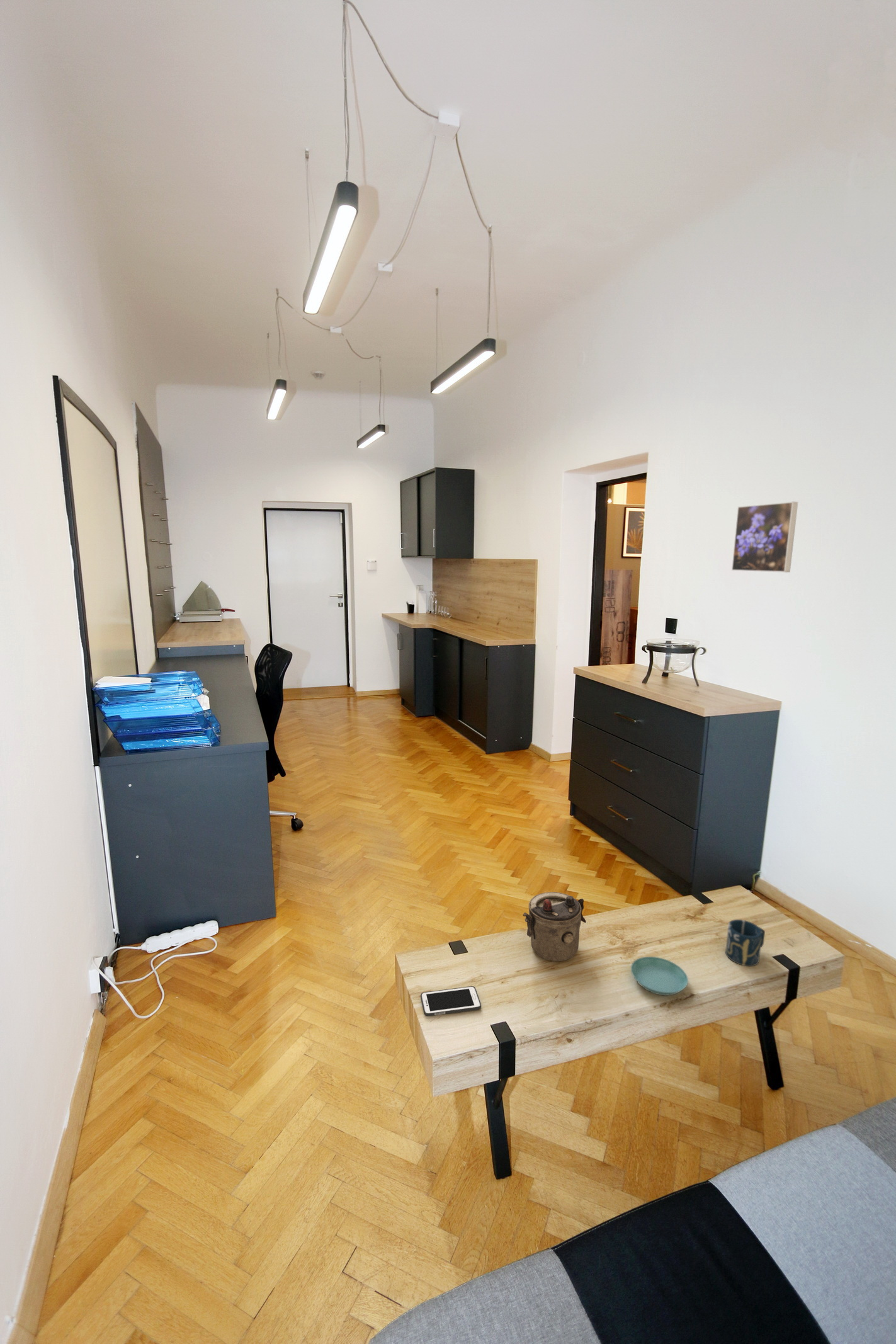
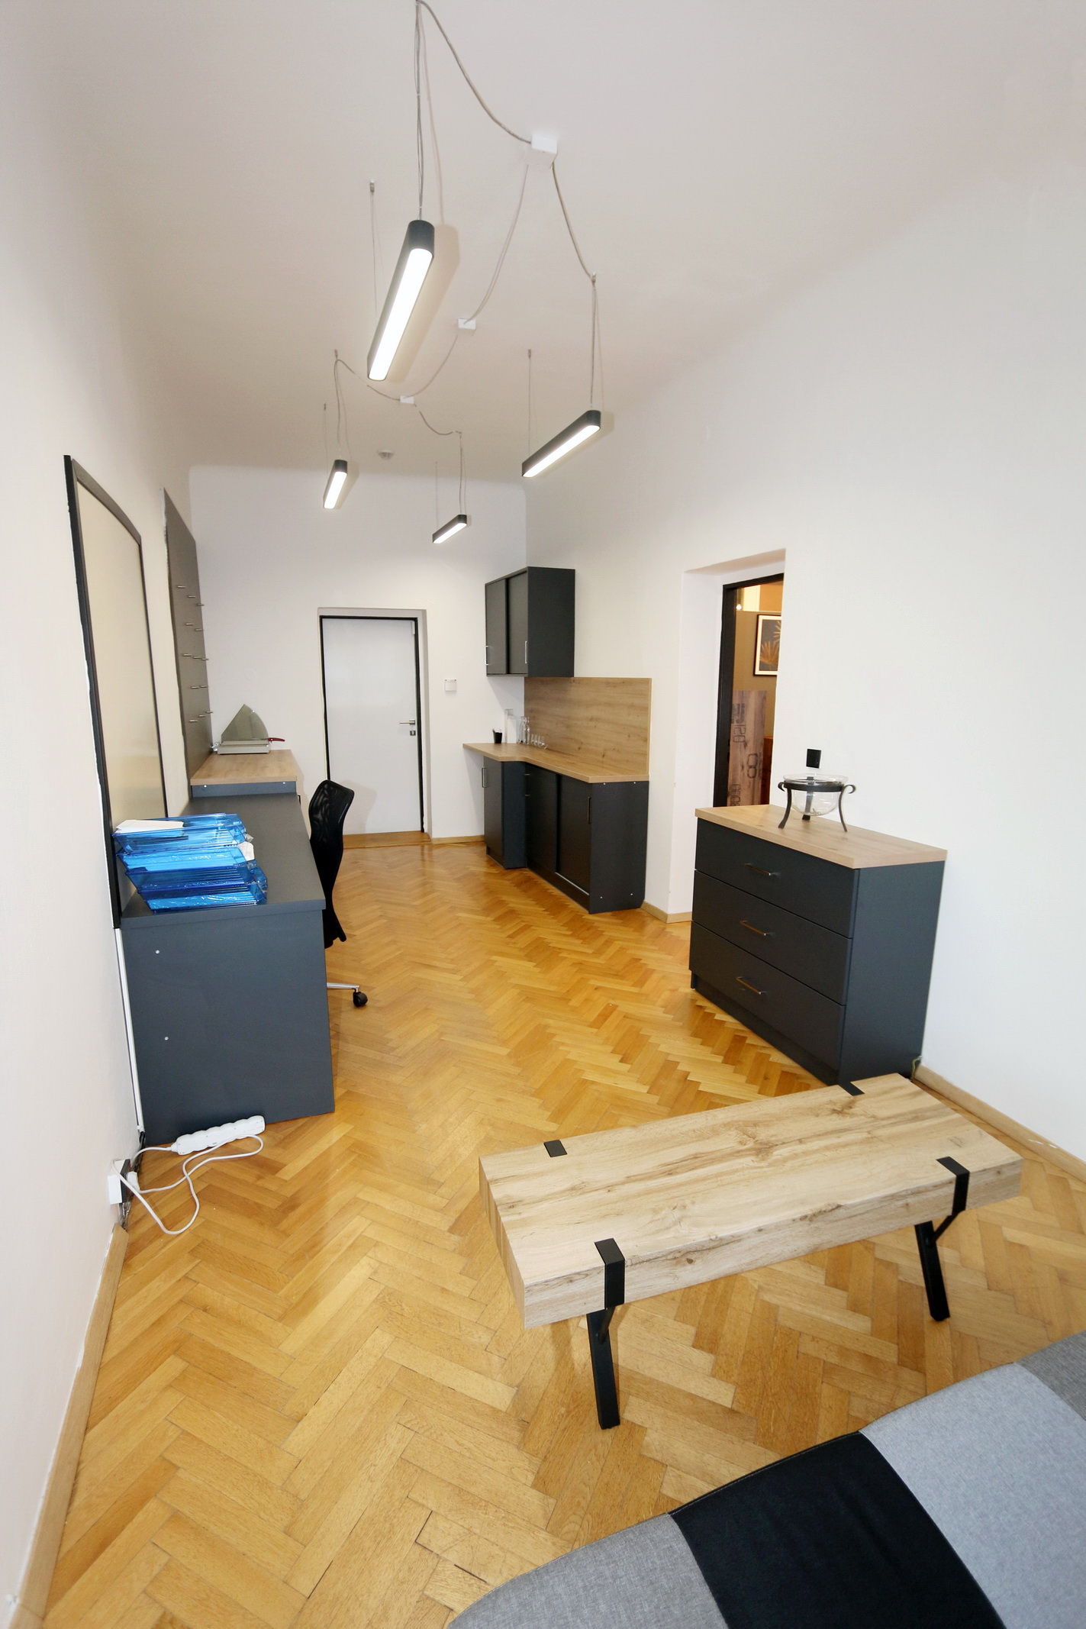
- cup (747, 941)
- cell phone (450, 1001)
- teapot (553, 923)
- saucer (659, 977)
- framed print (763, 538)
